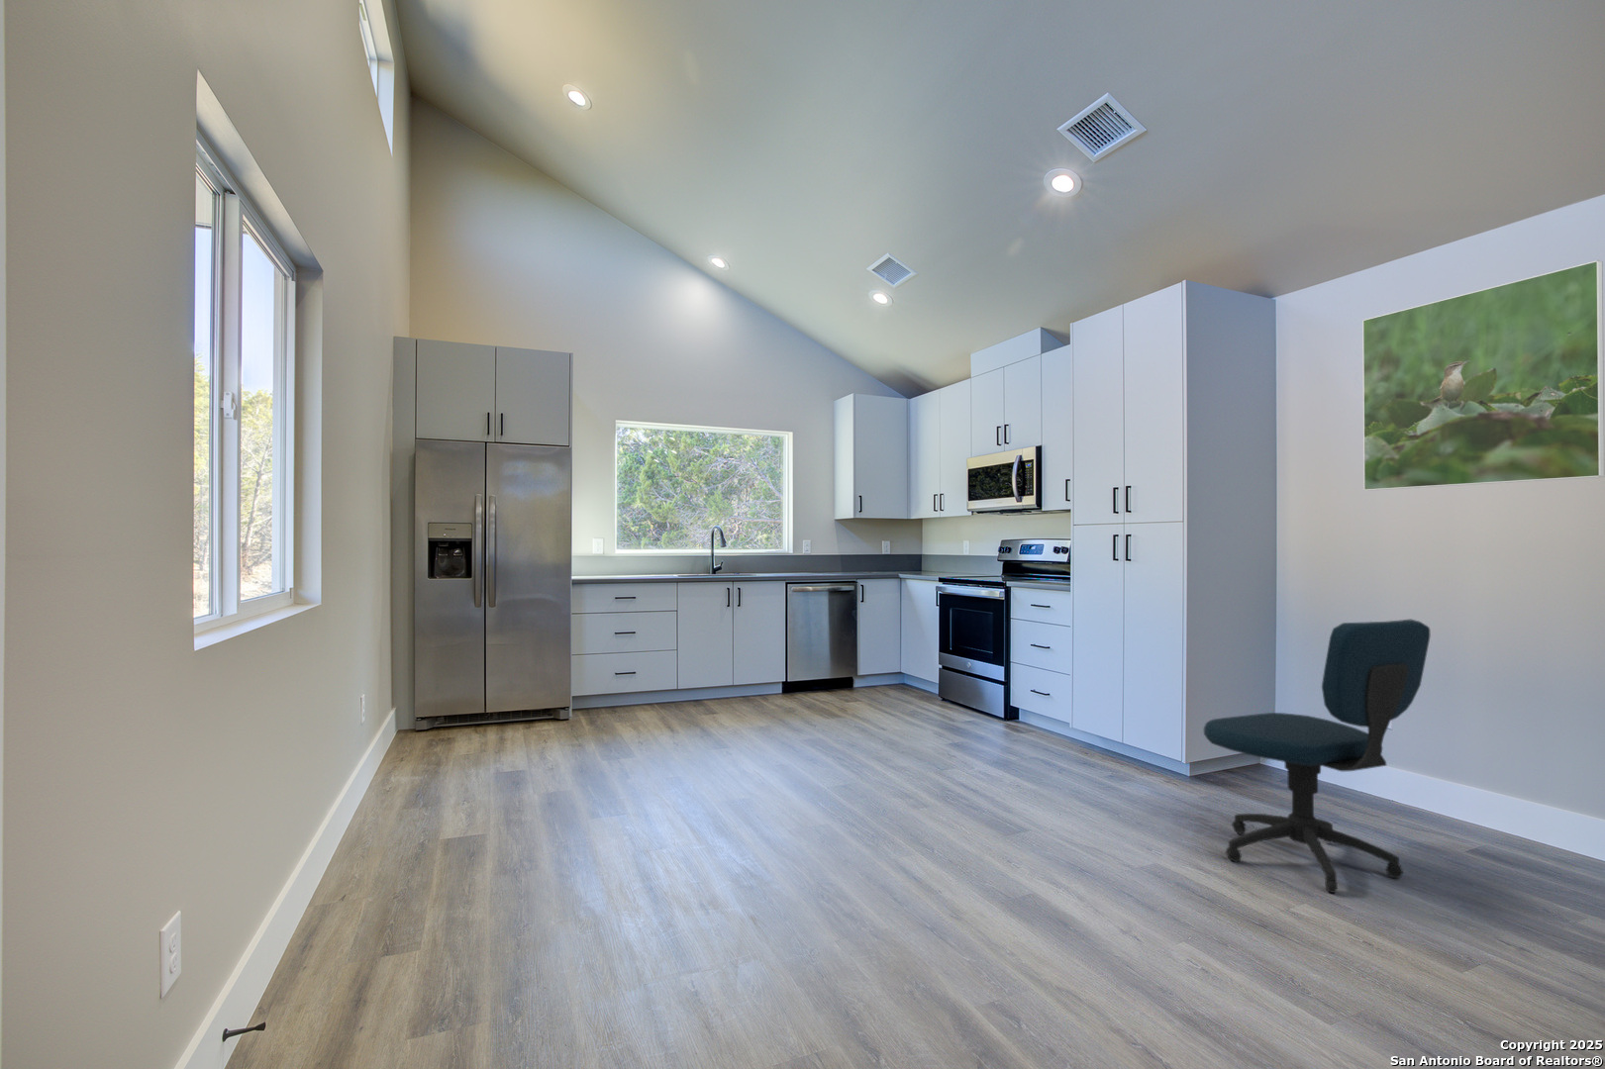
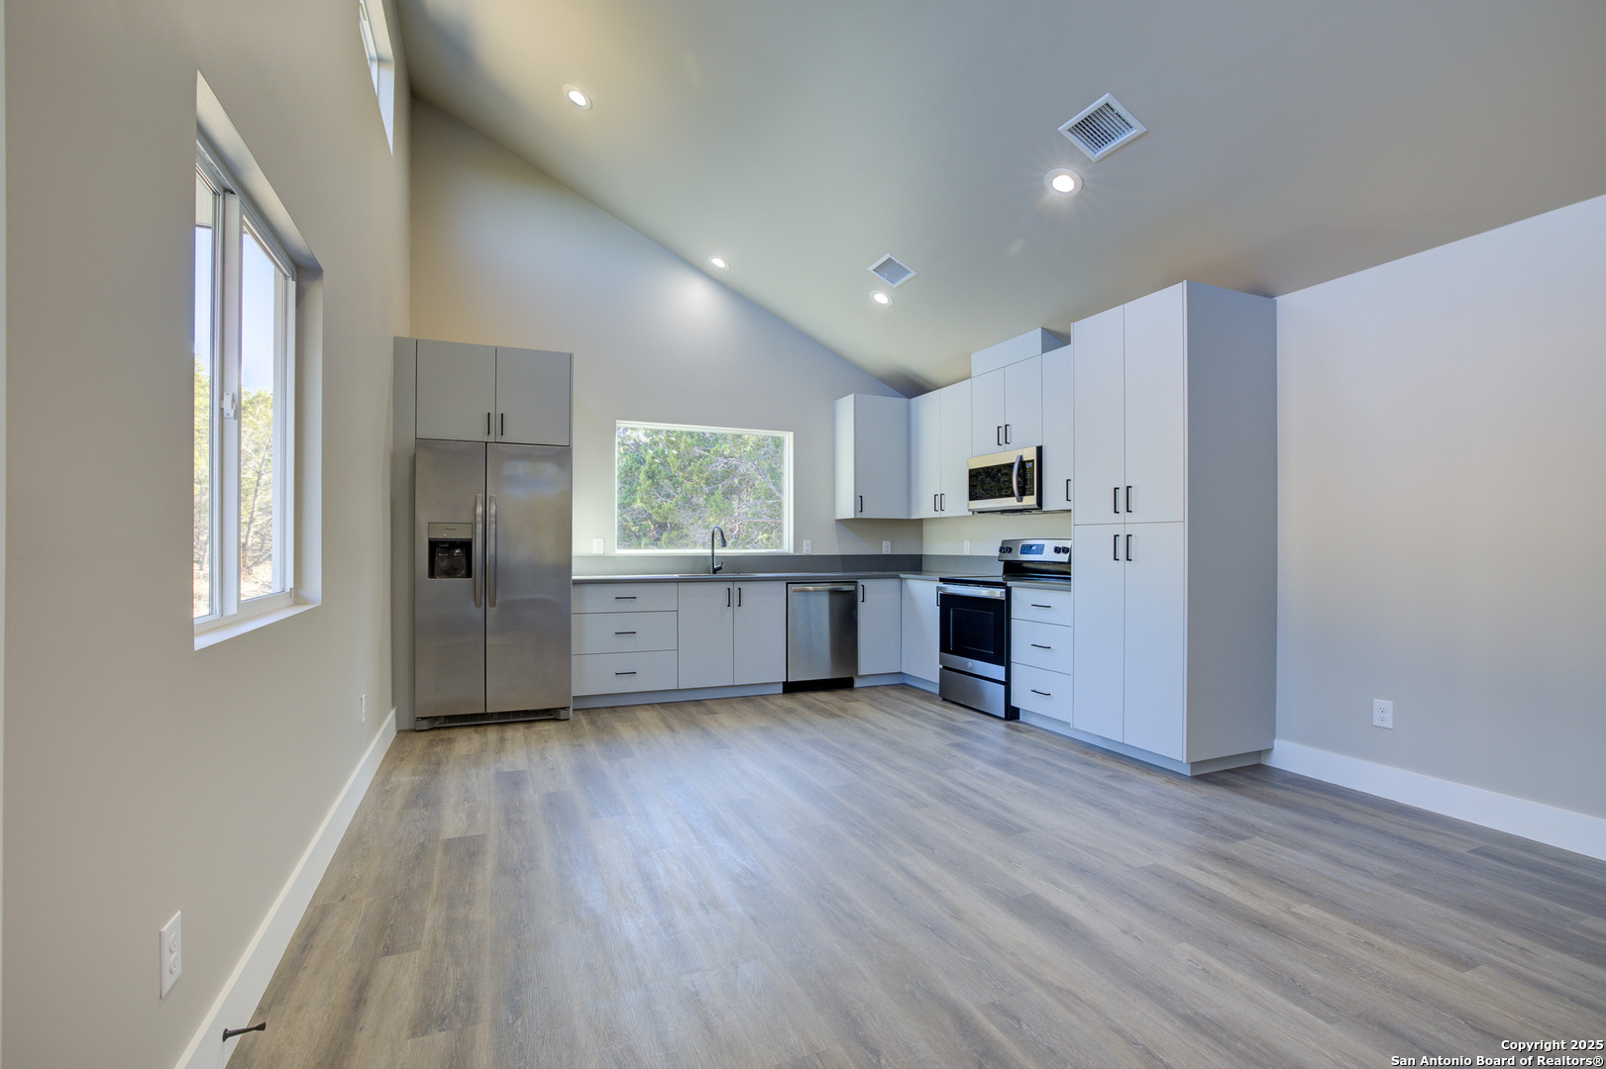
- office chair (1305, 736)
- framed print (1468, 389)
